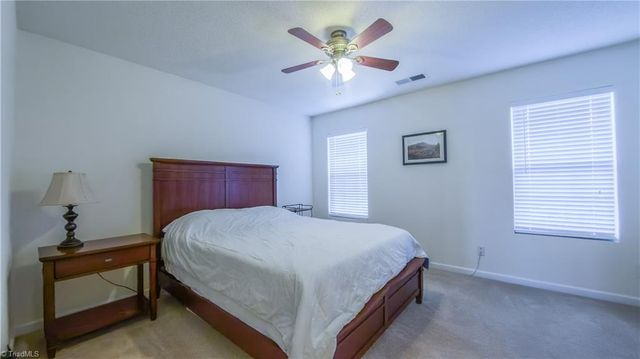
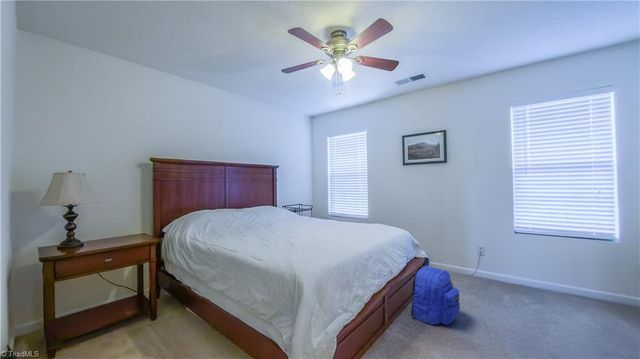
+ backpack (435, 292)
